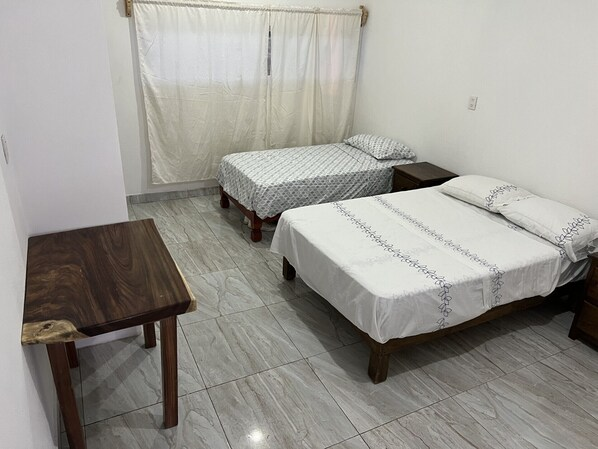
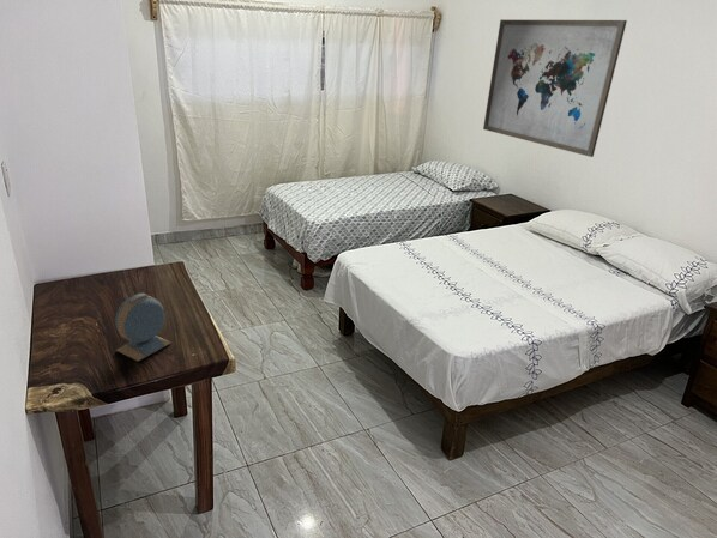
+ wall art (543, 83)
+ alarm clock (140, 321)
